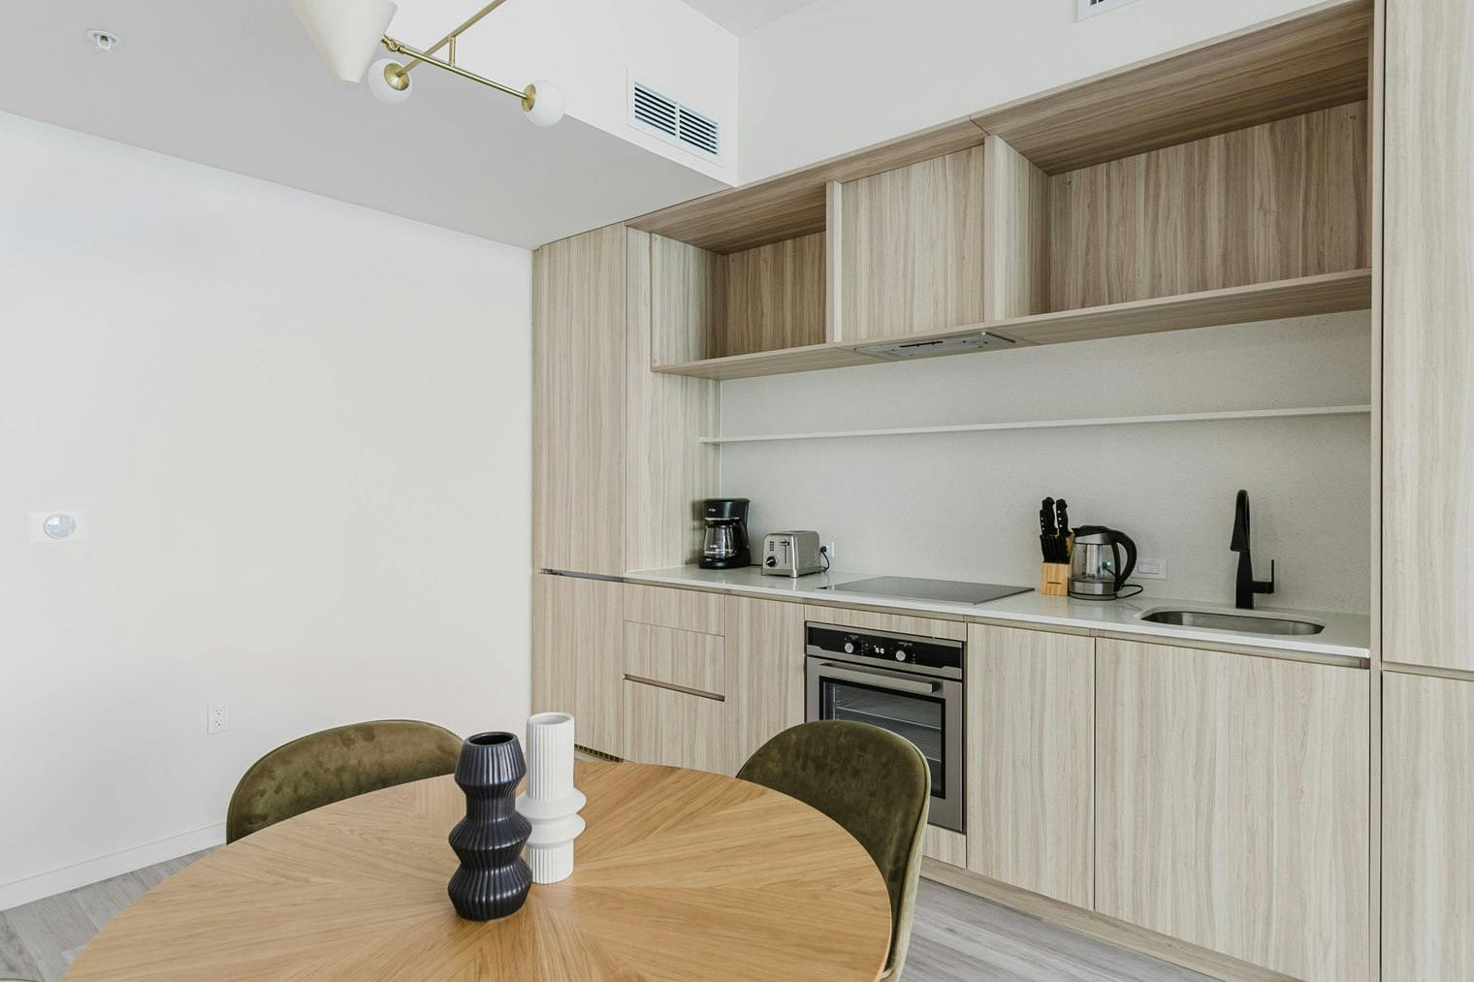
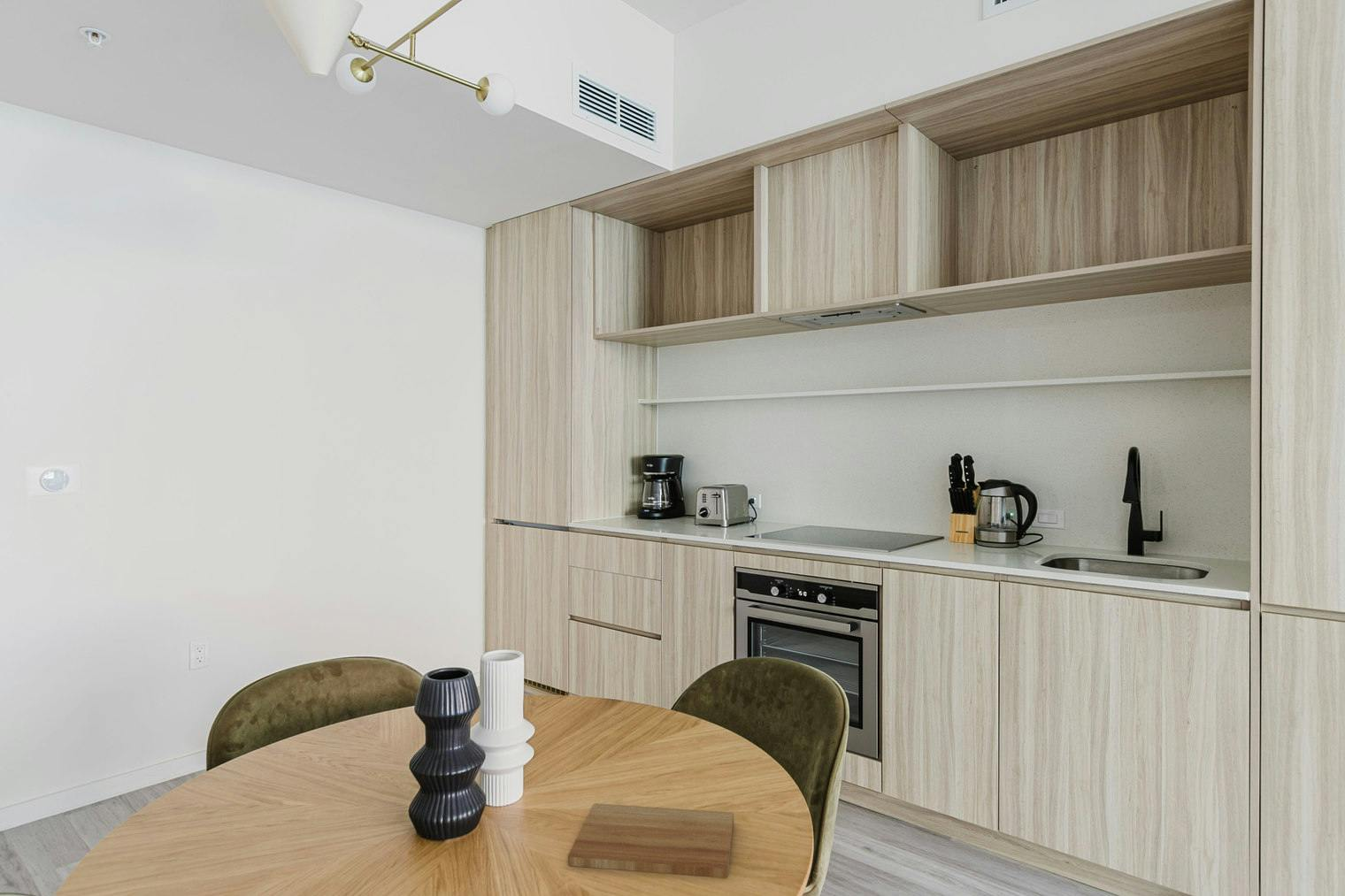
+ cutting board (655, 837)
